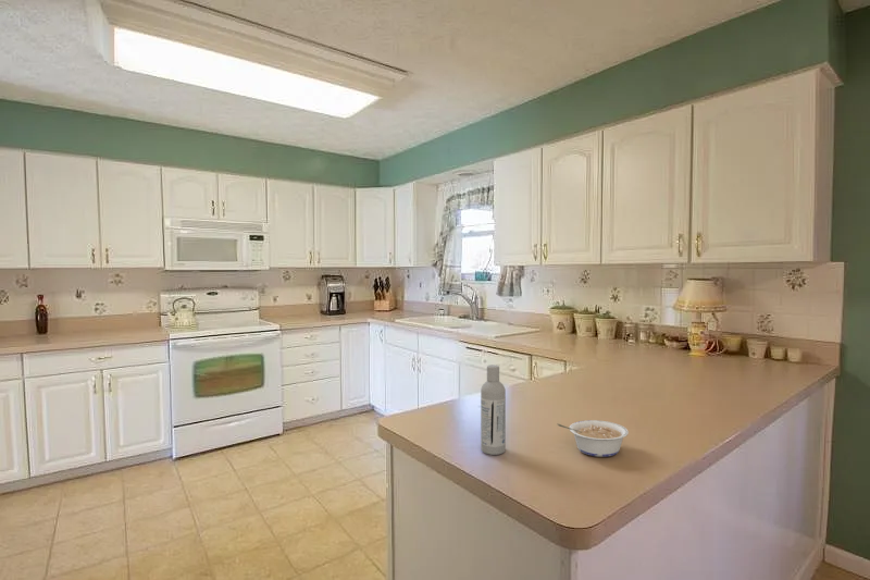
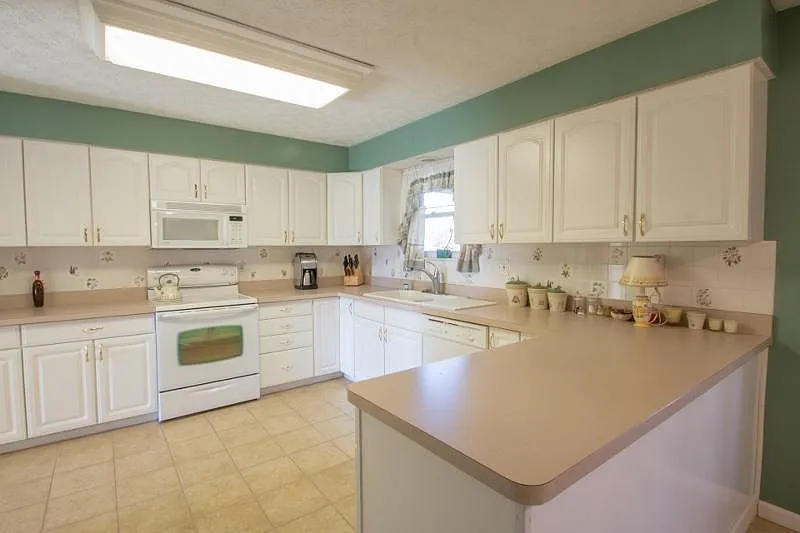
- bottle (493, 408)
- legume (596, 437)
